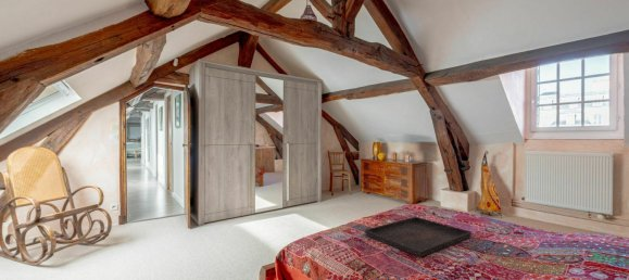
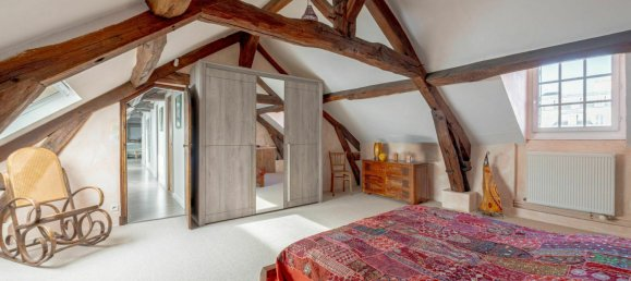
- serving tray (417, 233)
